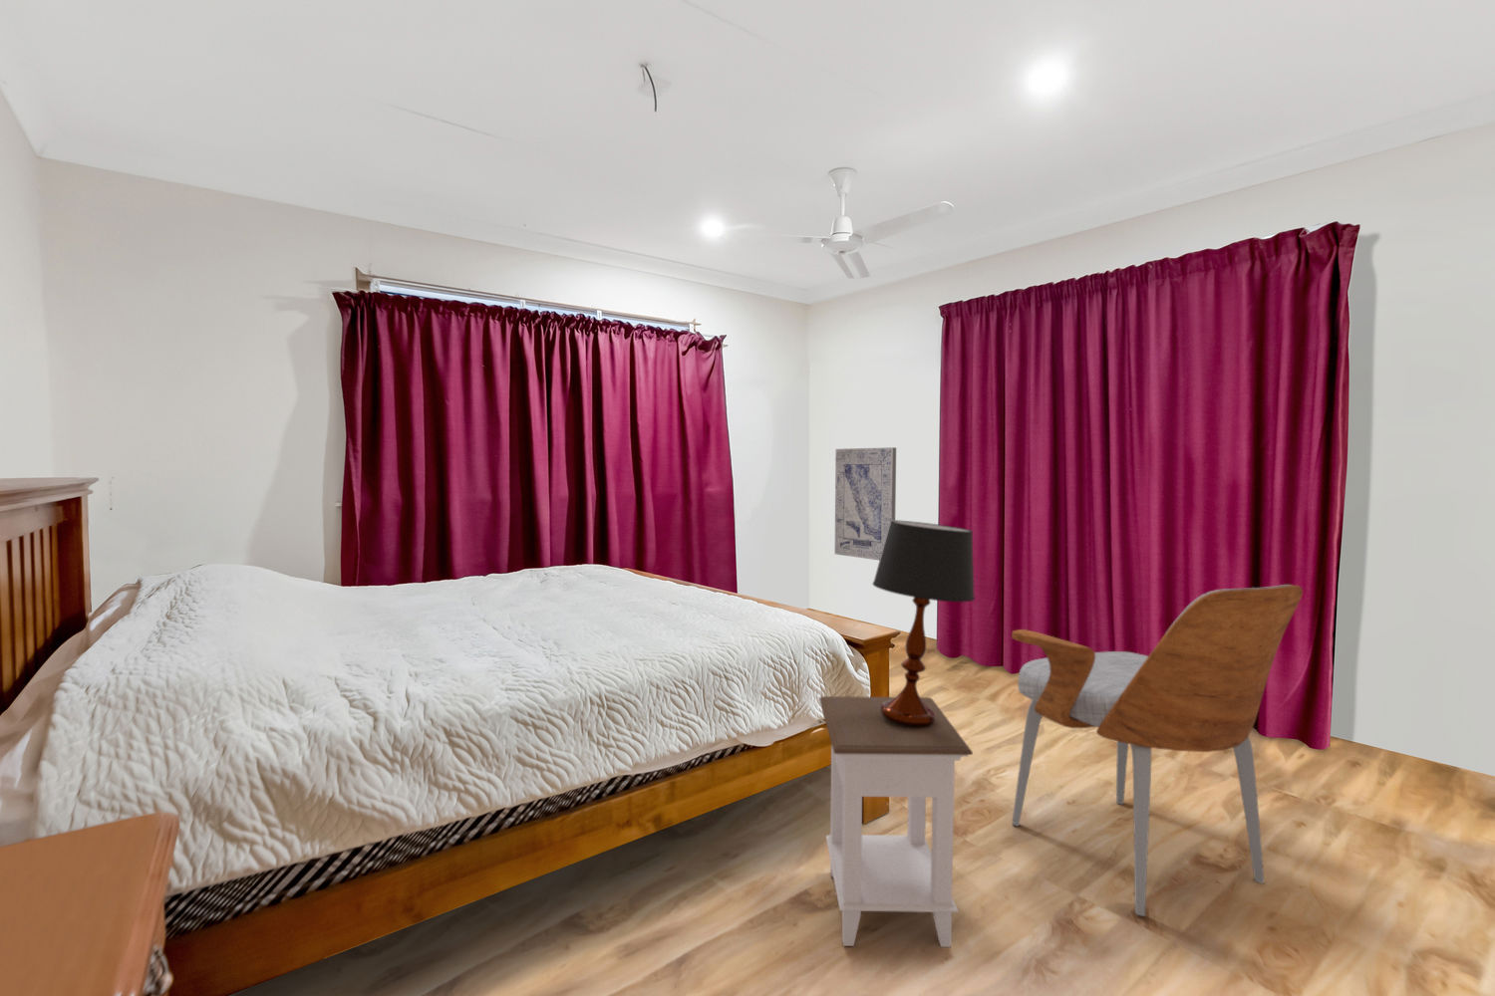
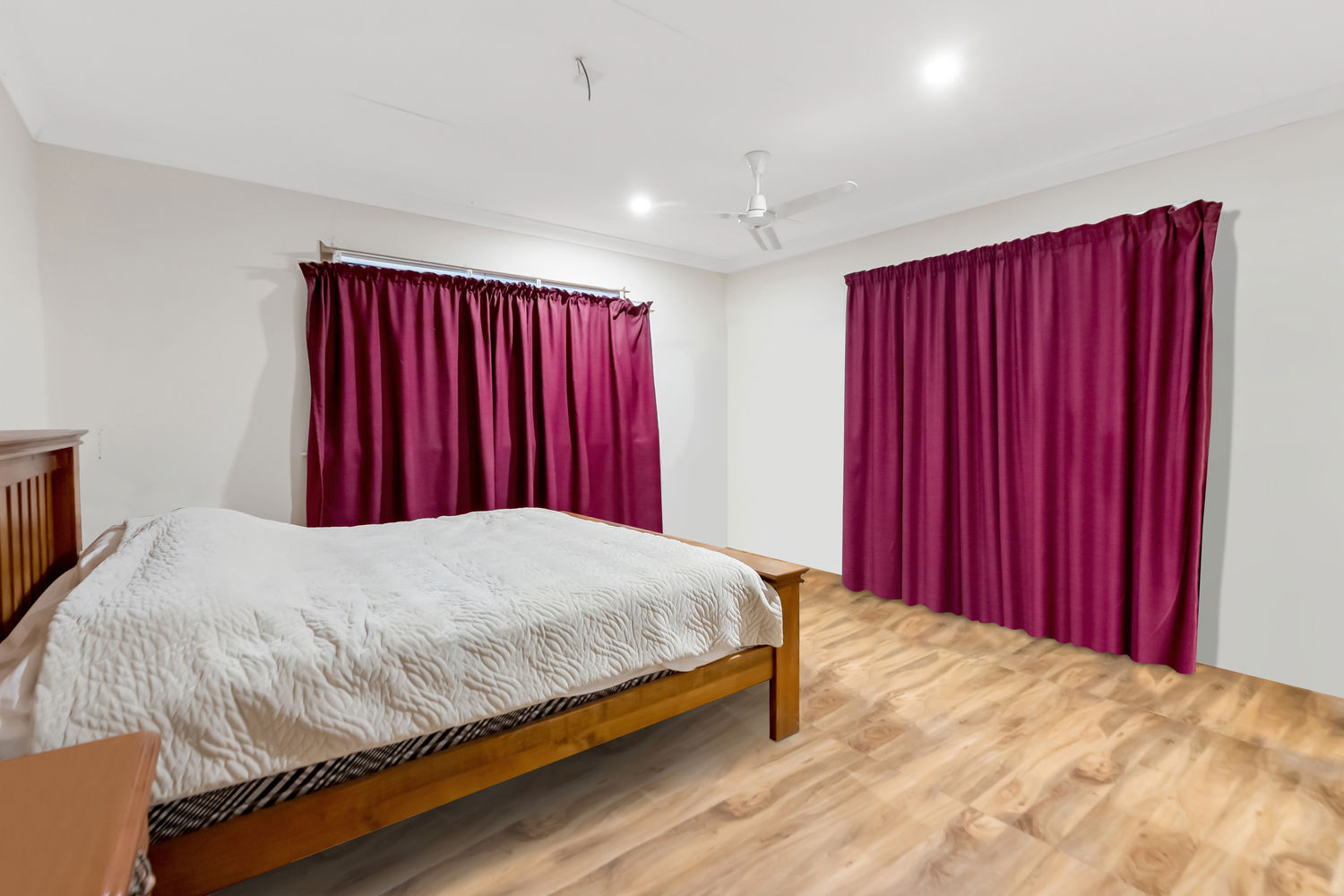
- wall art (864, 502)
- table lamp (912, 626)
- armchair (1152, 717)
- nightstand (887, 796)
